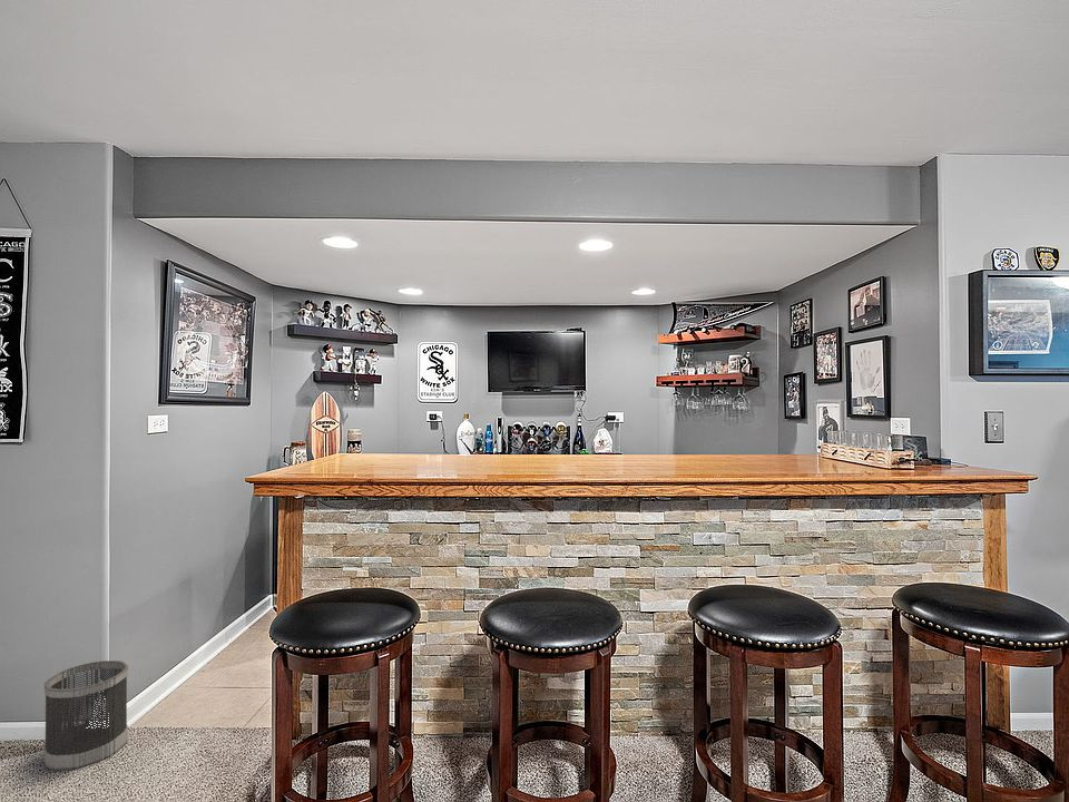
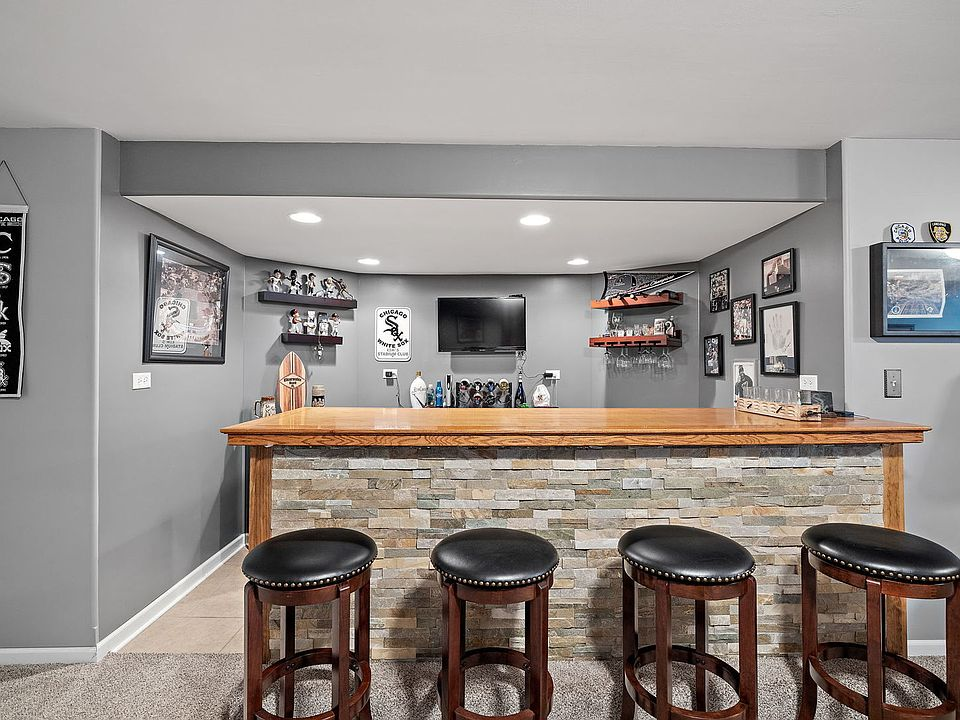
- wastebasket (87, 712)
